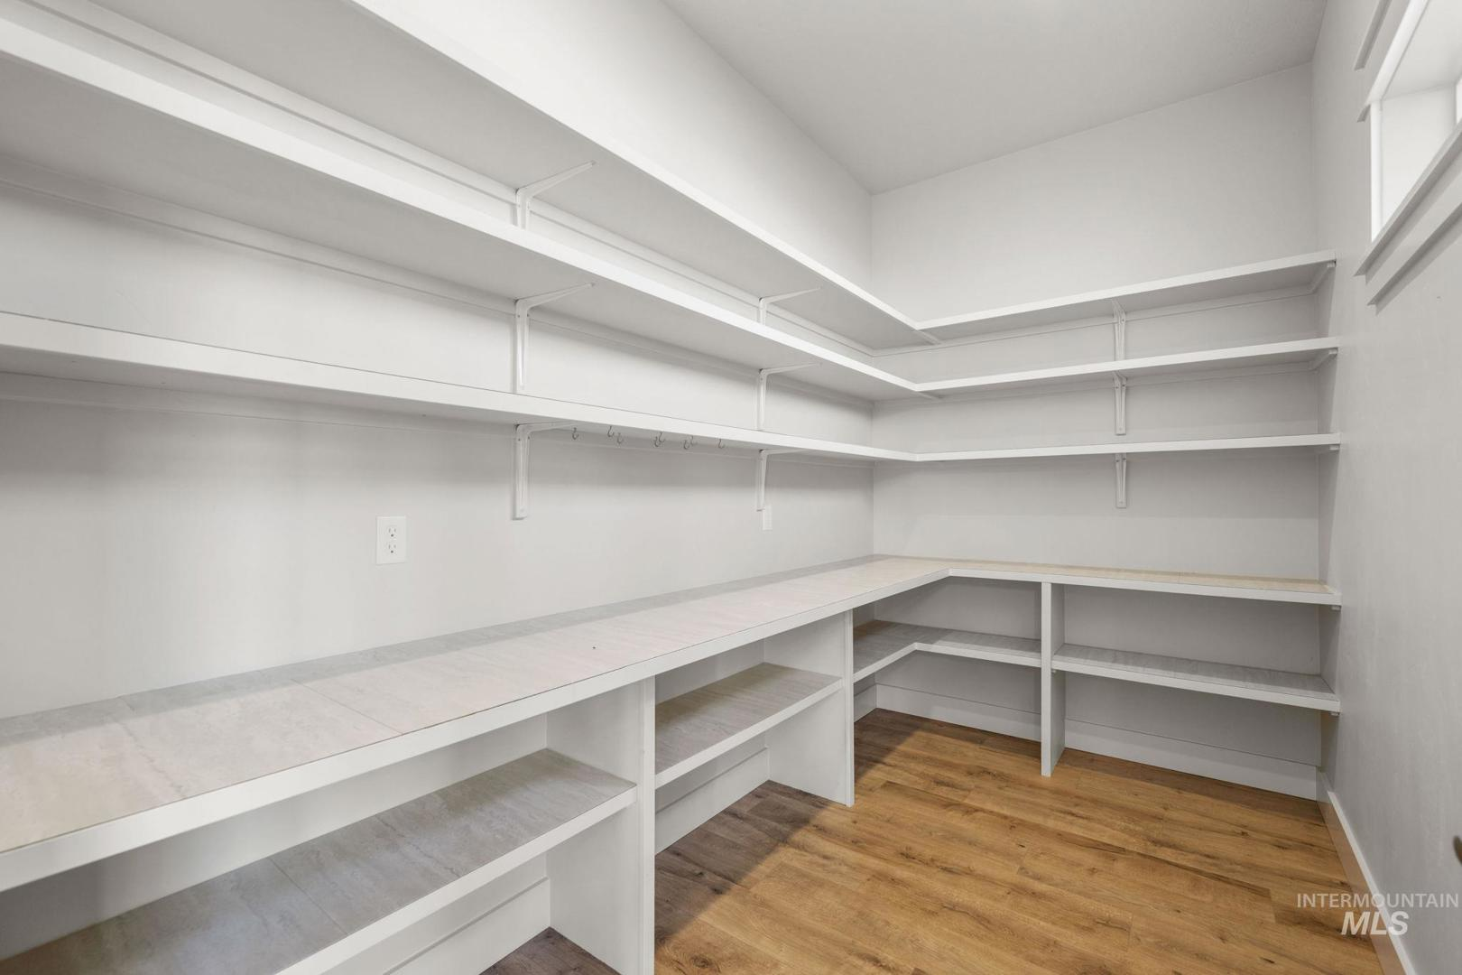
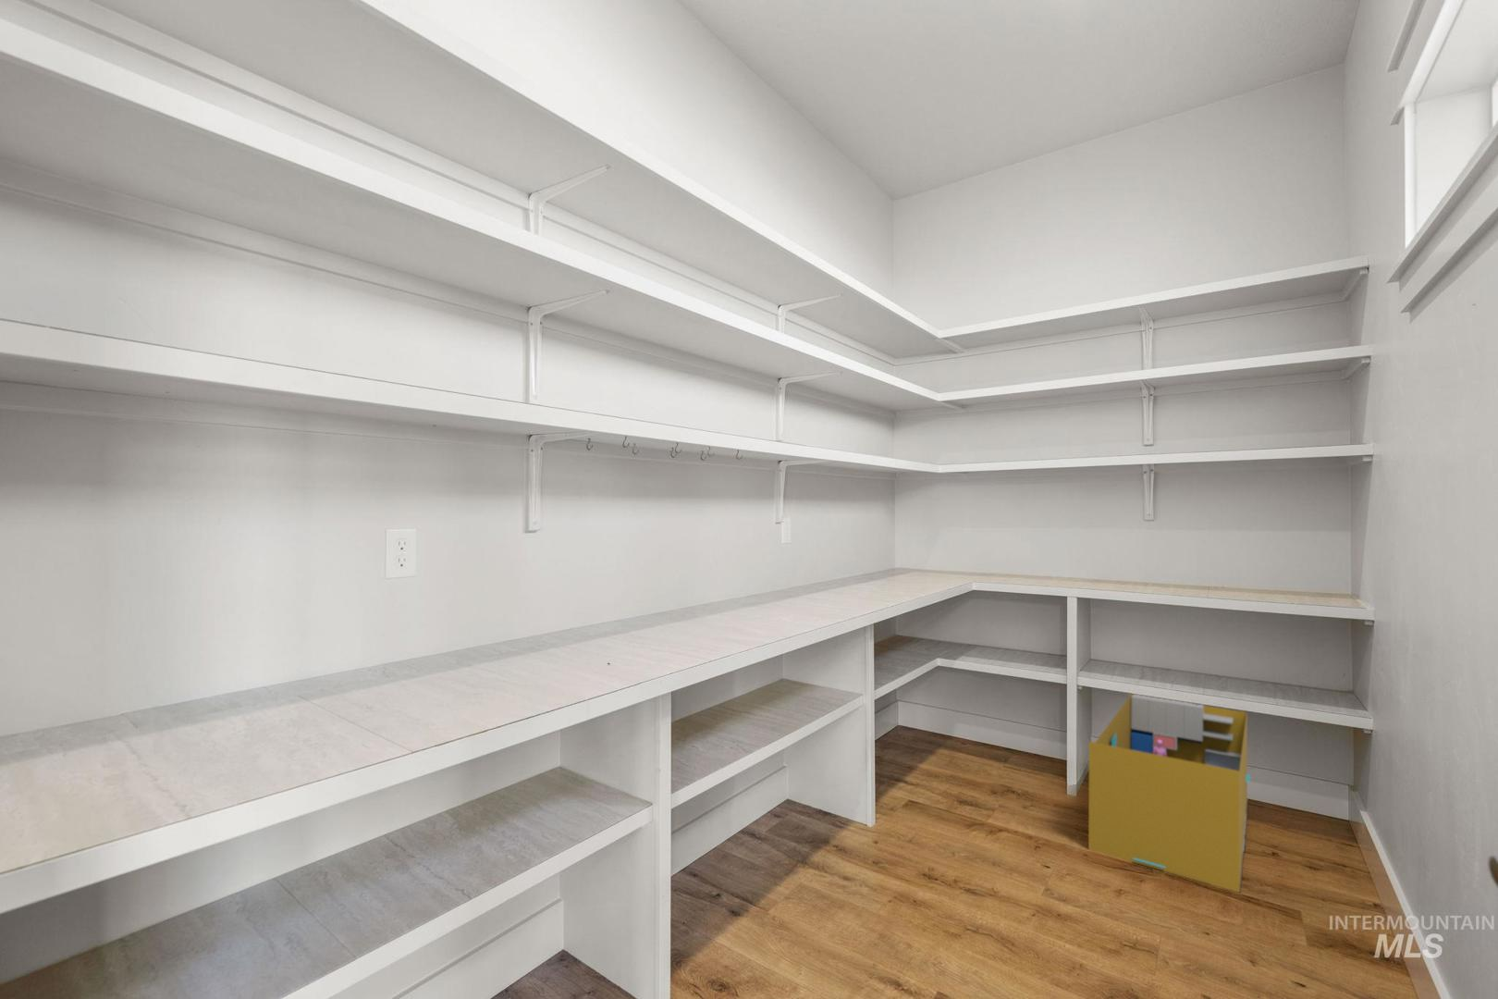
+ storage bin (1175, 774)
